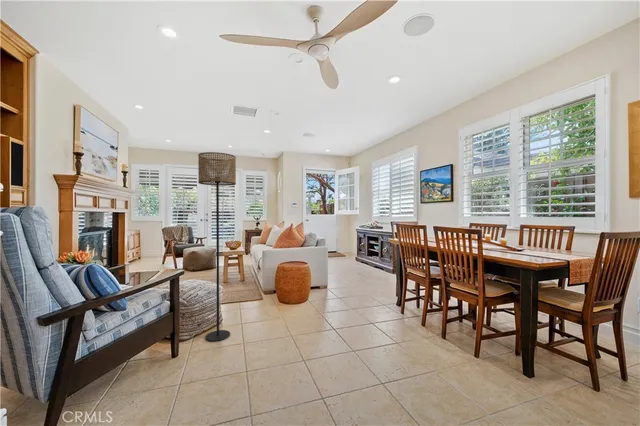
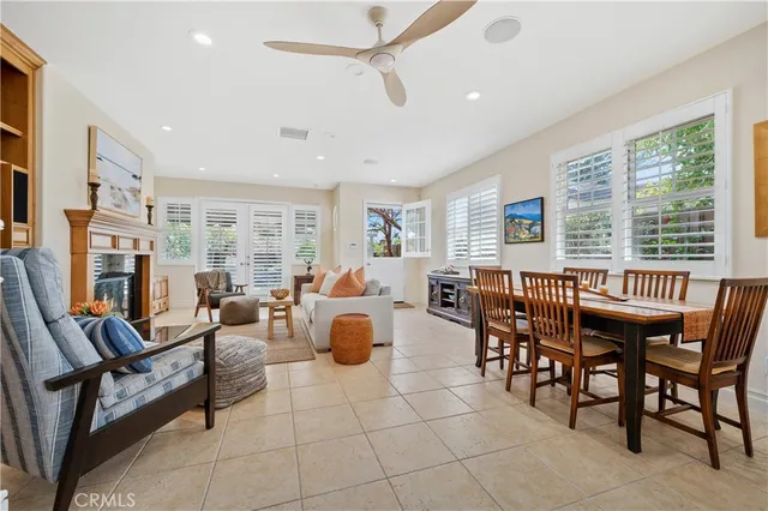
- floor lamp (217, 245)
